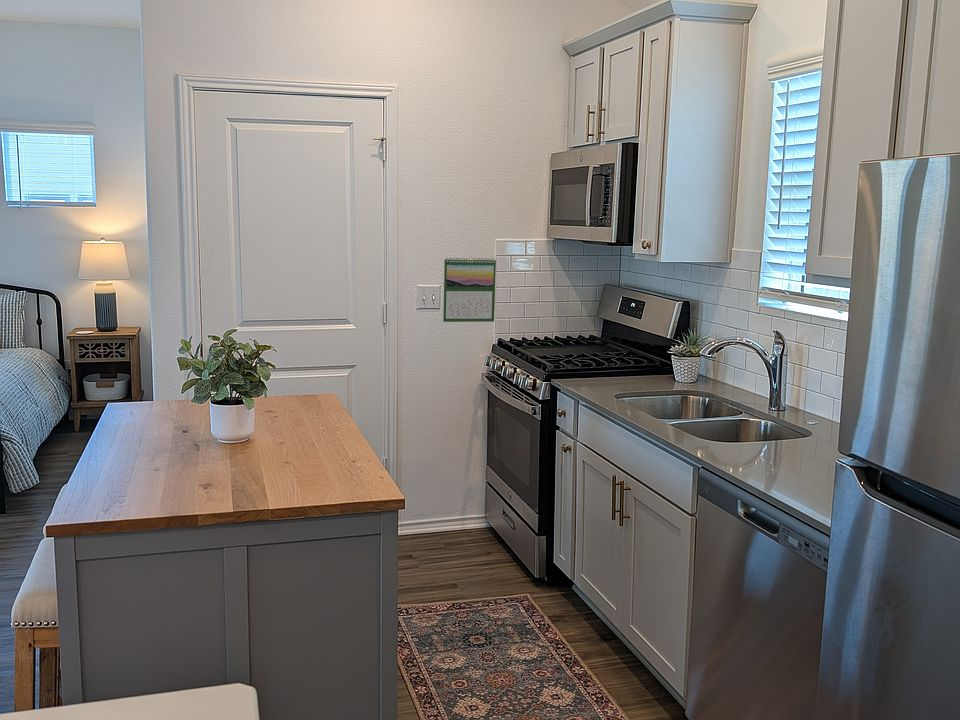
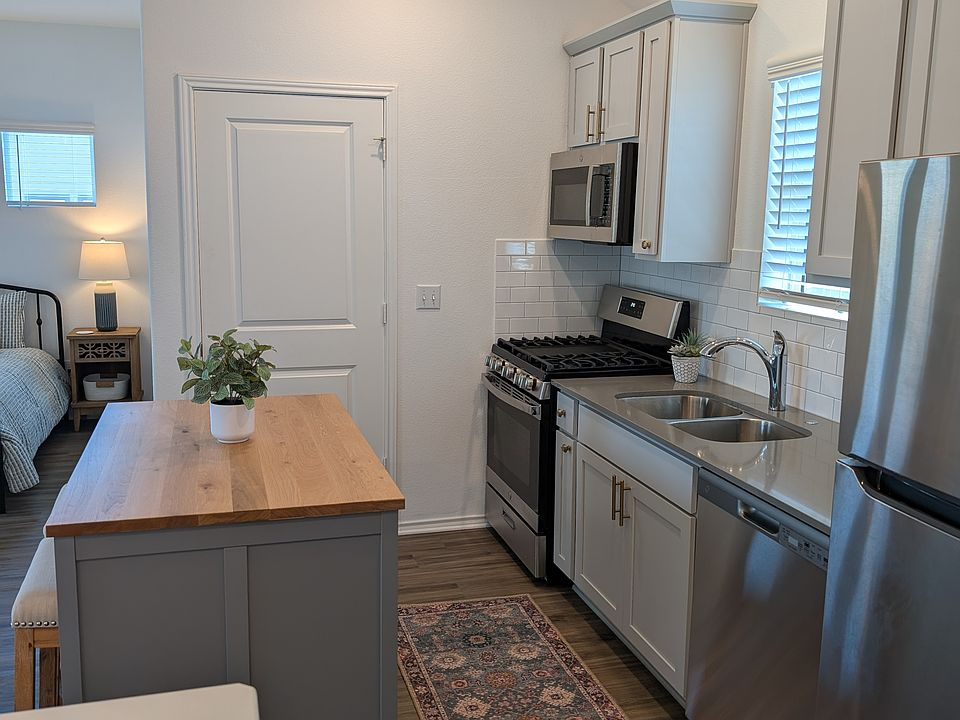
- calendar (469, 289)
